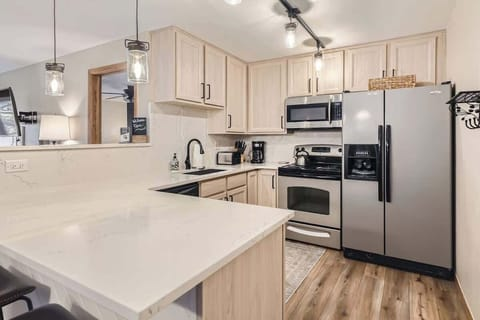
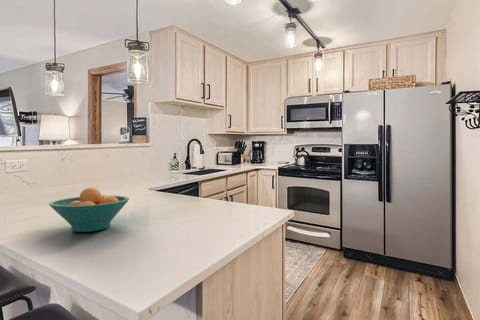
+ fruit bowl (91, 207)
